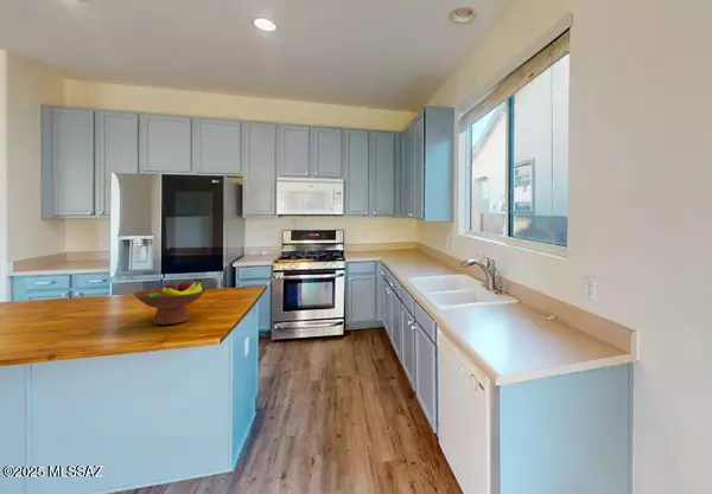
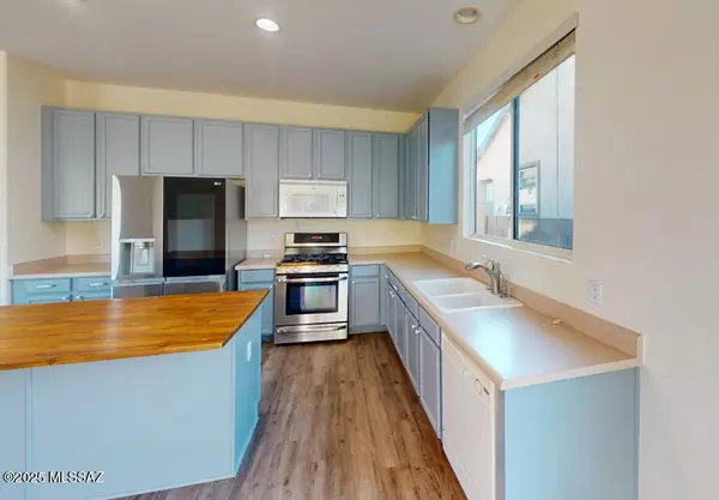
- fruit bowl (171, 300)
